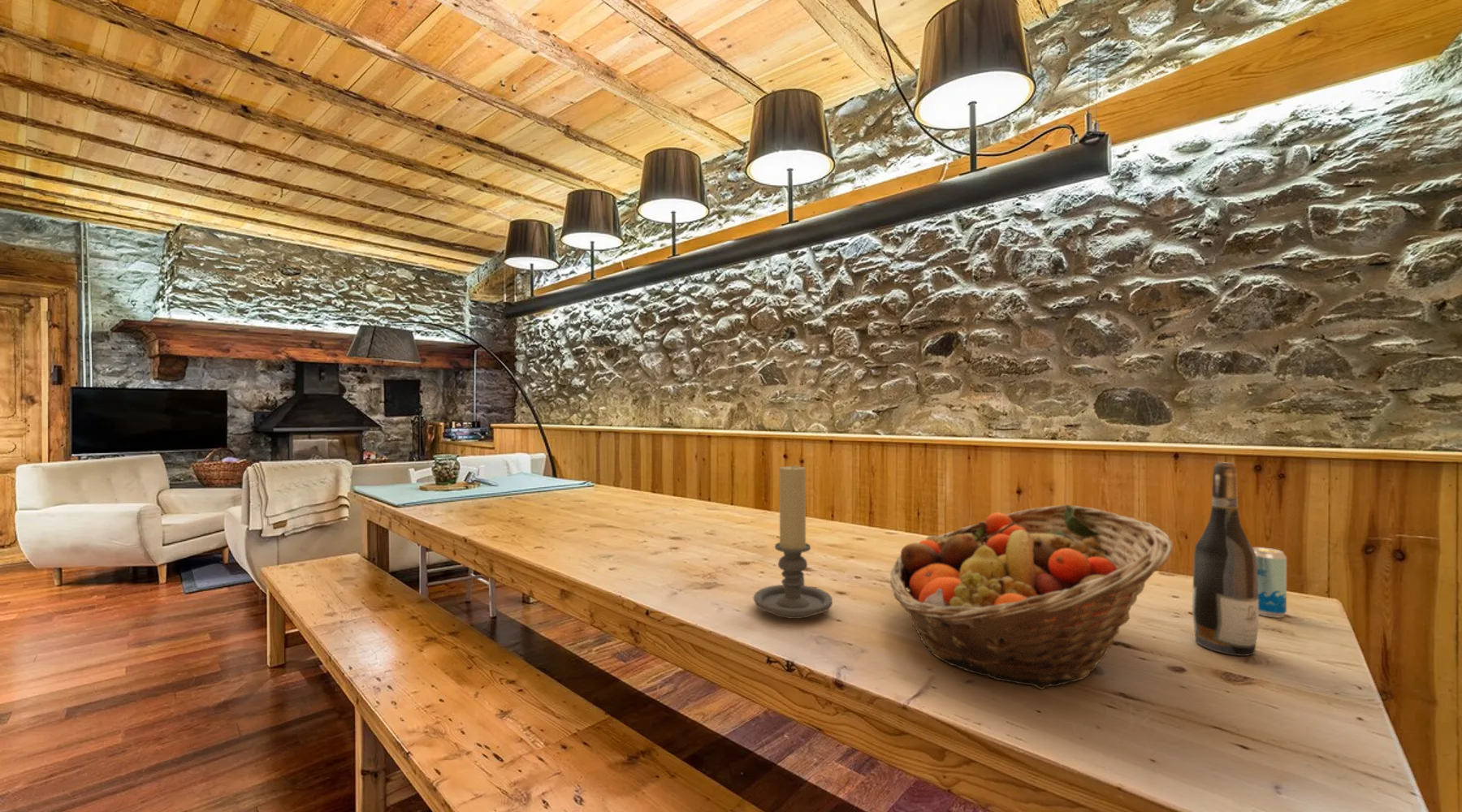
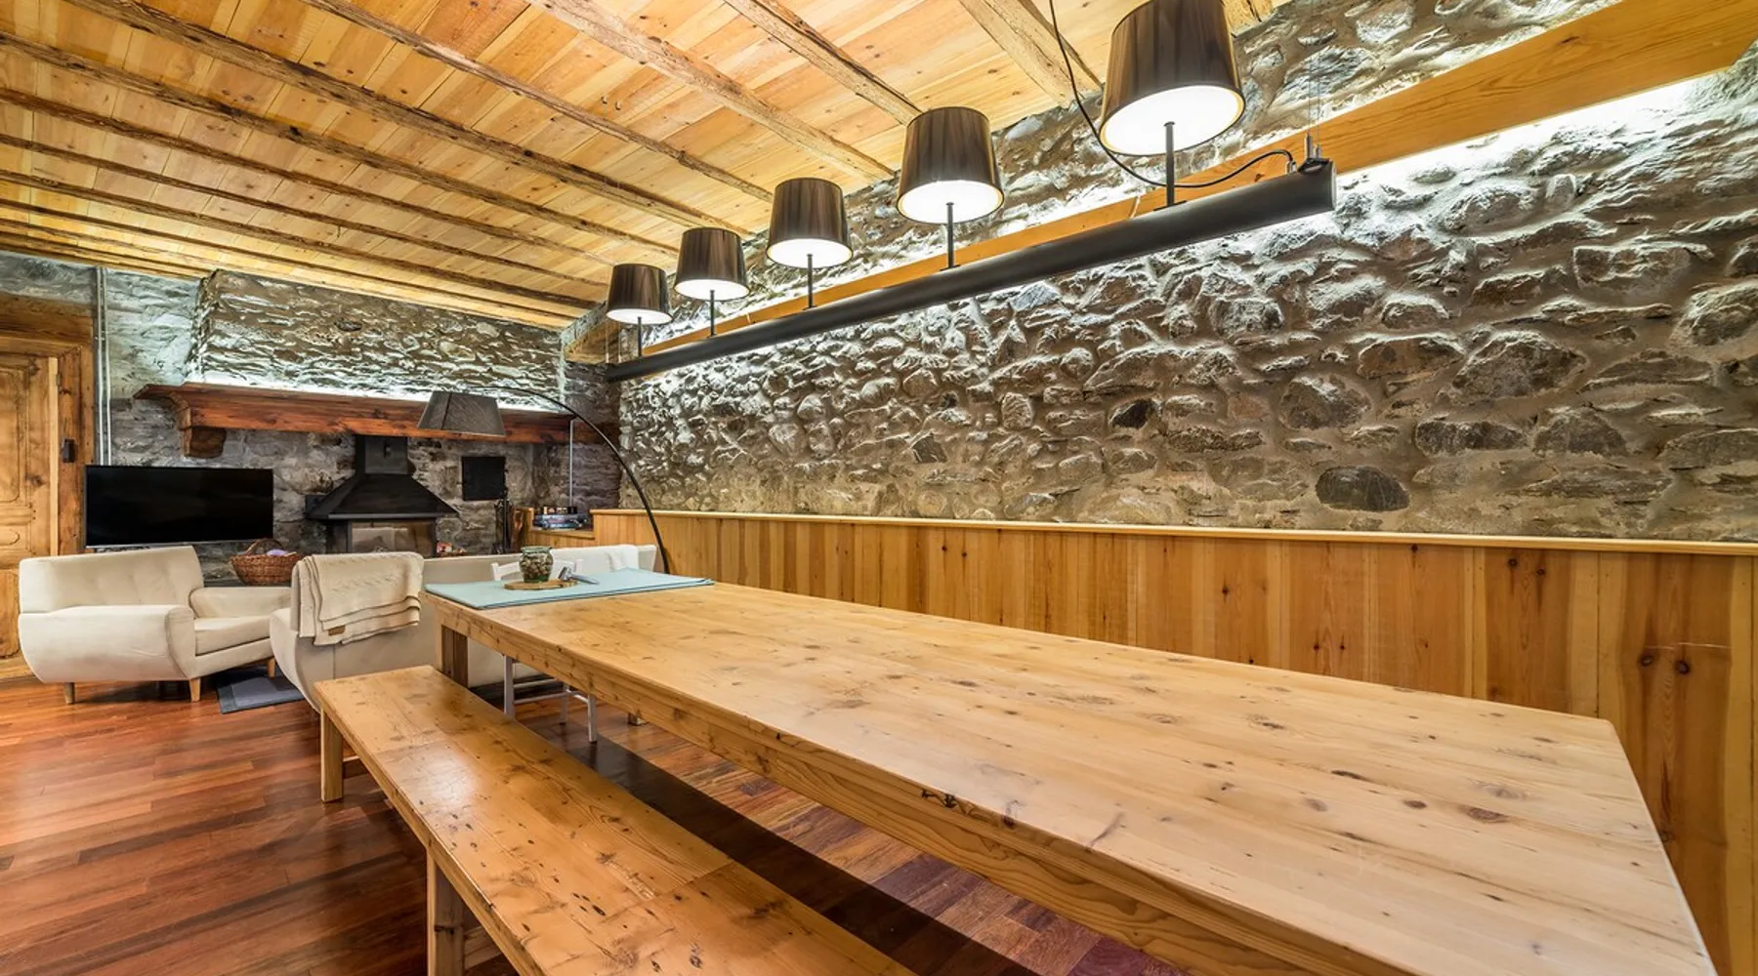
- candle holder (794, 535)
- fruit basket (1013, 577)
- wine bottle (1224, 555)
- beverage can (1266, 581)
